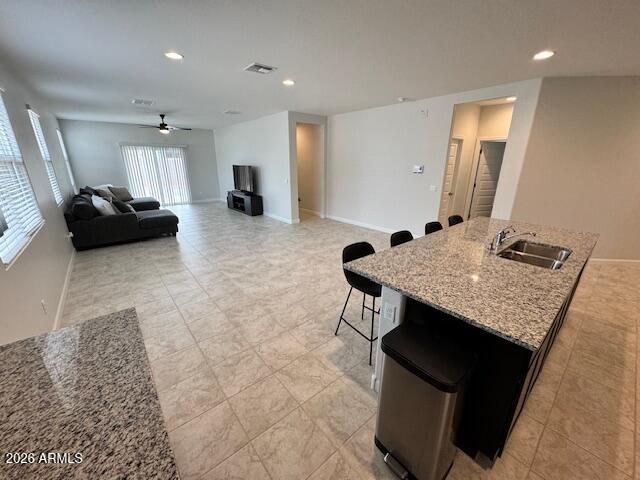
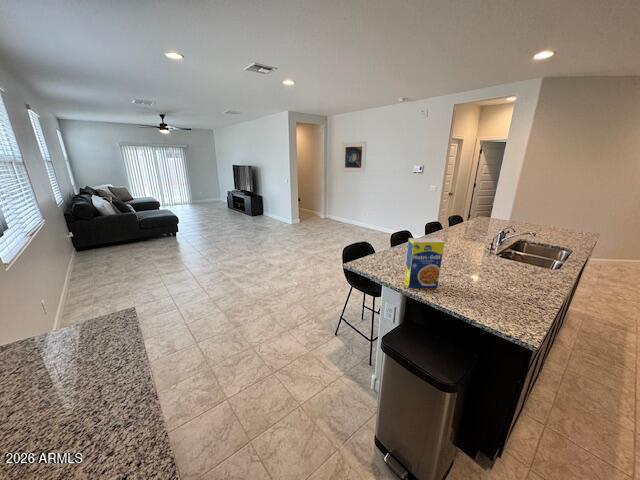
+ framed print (353, 157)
+ legume (423, 262)
